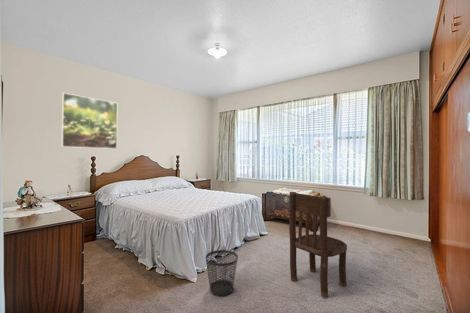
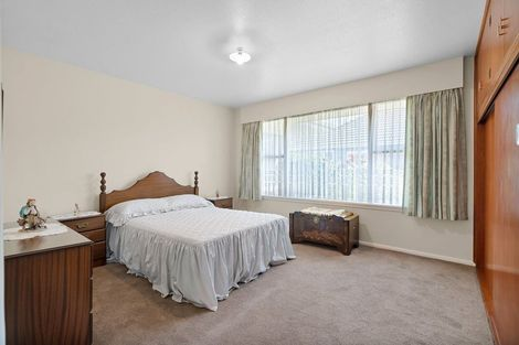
- wastebasket (221, 272)
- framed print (91, 123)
- chair (319, 237)
